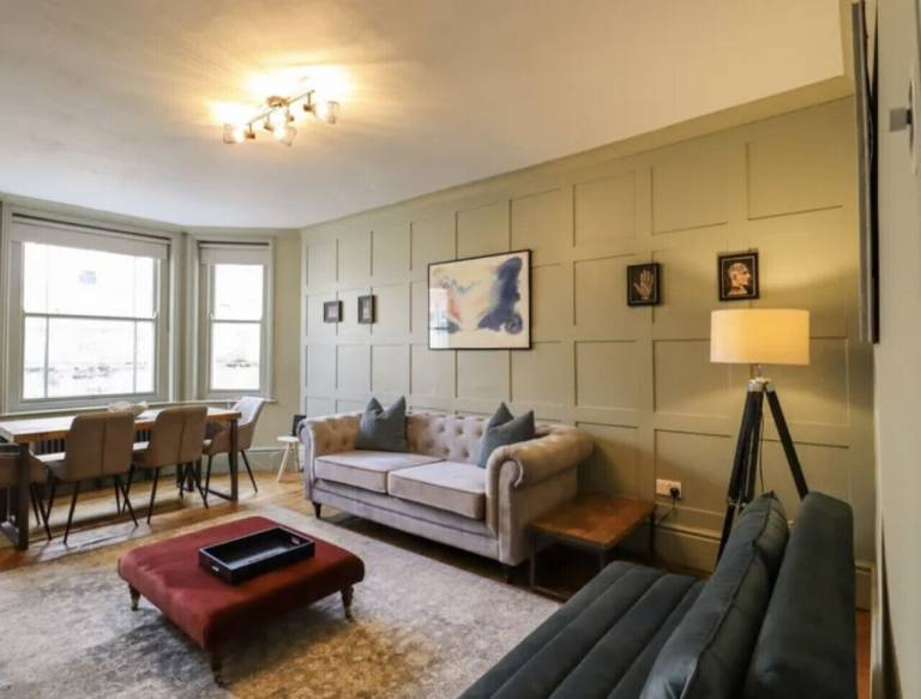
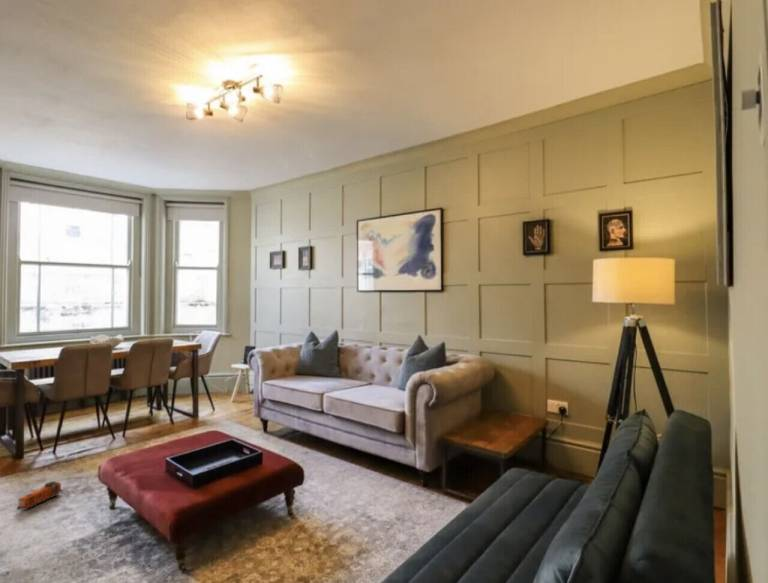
+ toy train (40, 494)
